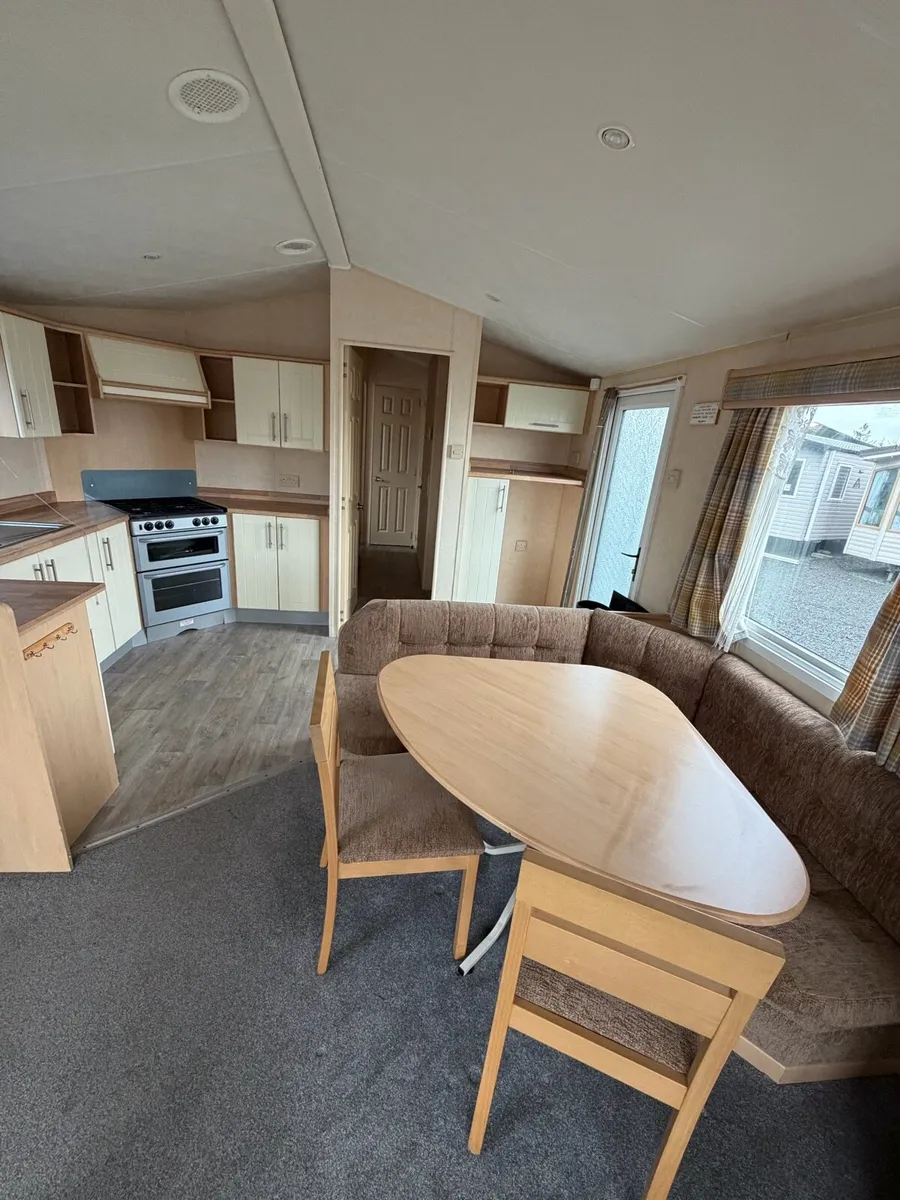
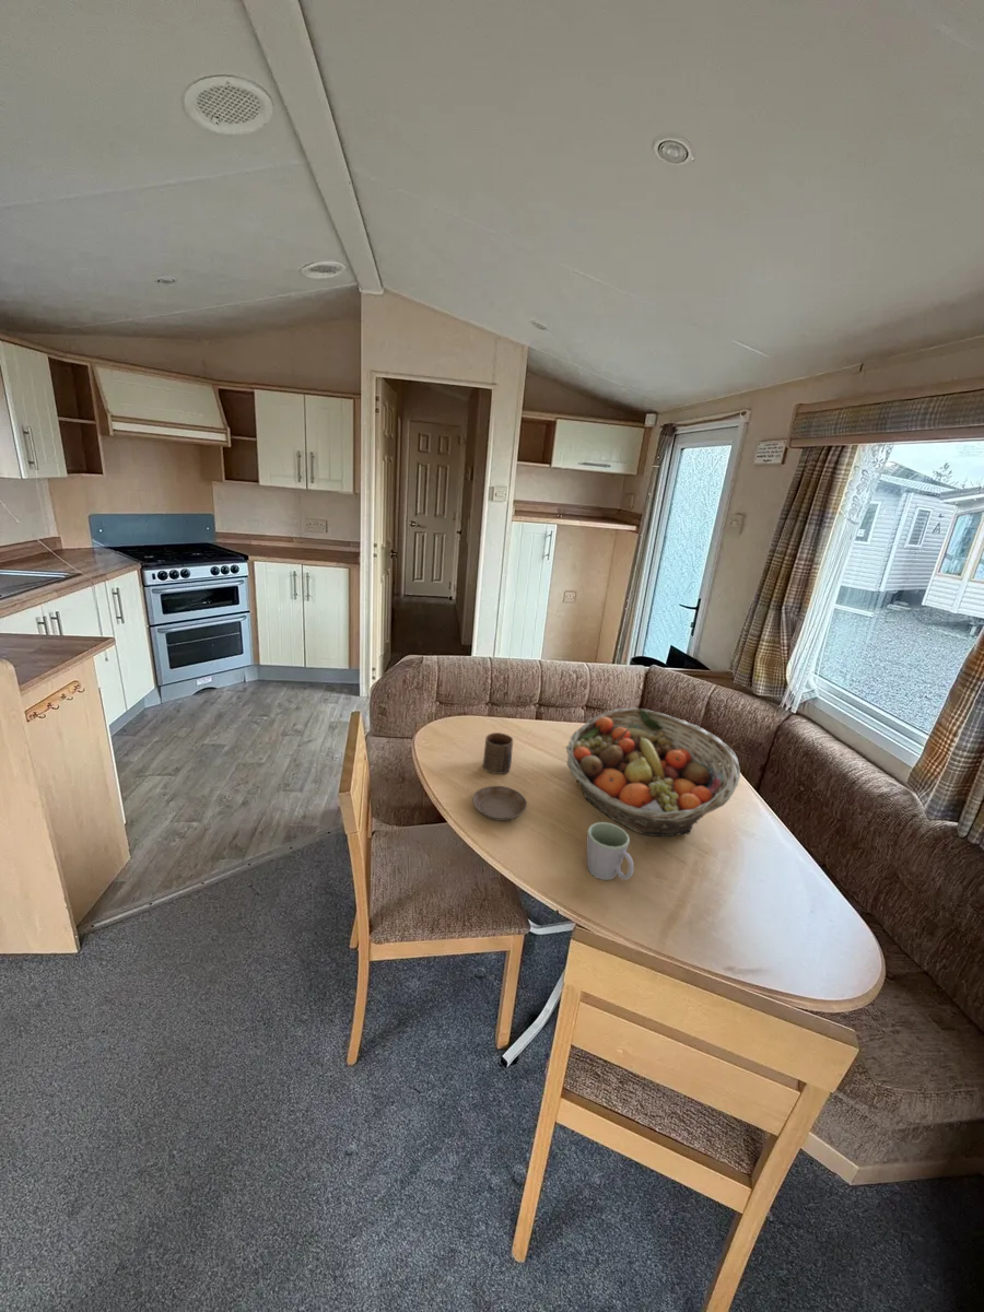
+ mug (610, 857)
+ fruit basket (645, 768)
+ cup (497, 753)
+ saucer (499, 805)
